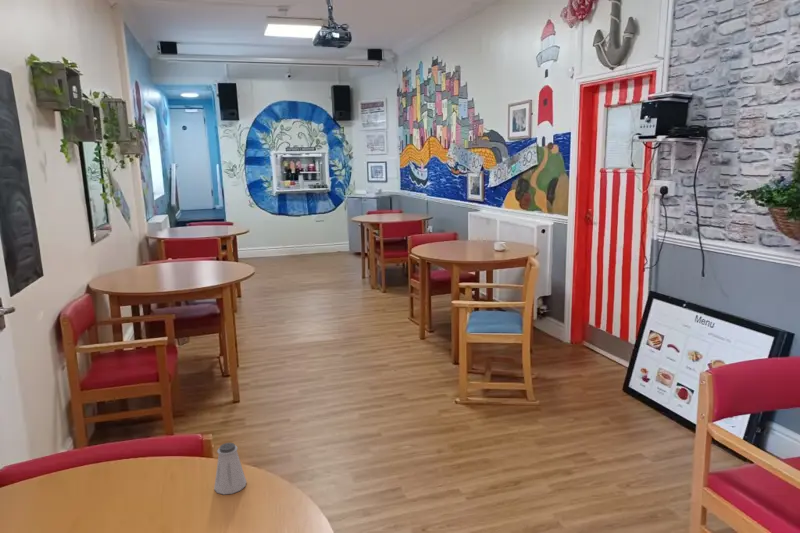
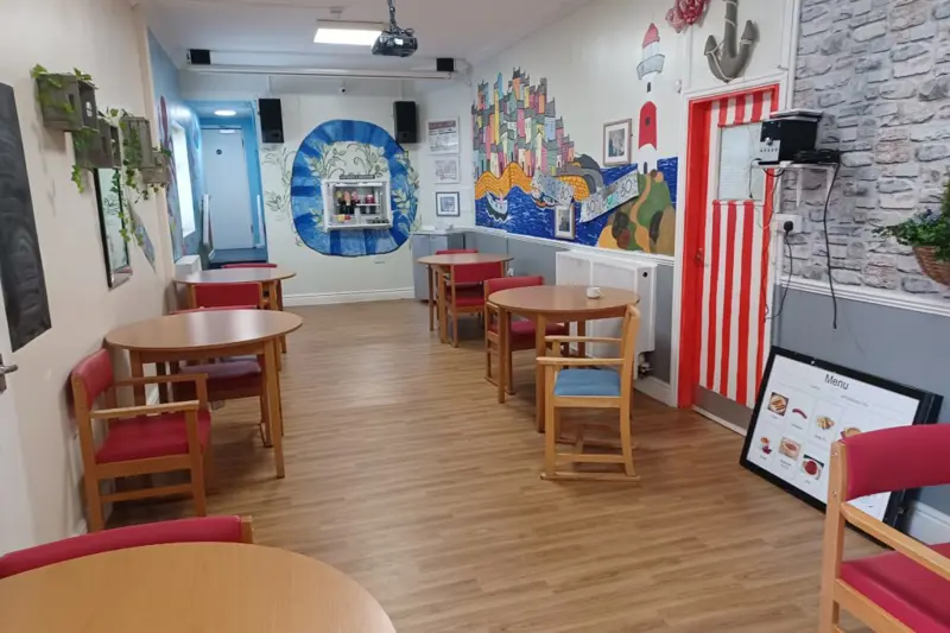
- saltshaker (228, 465)
